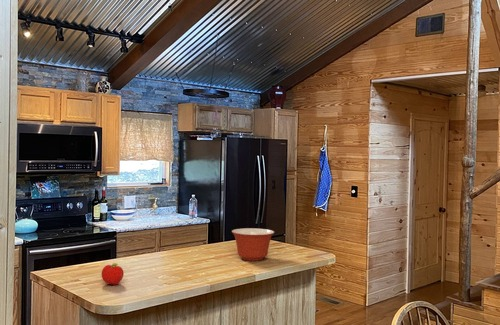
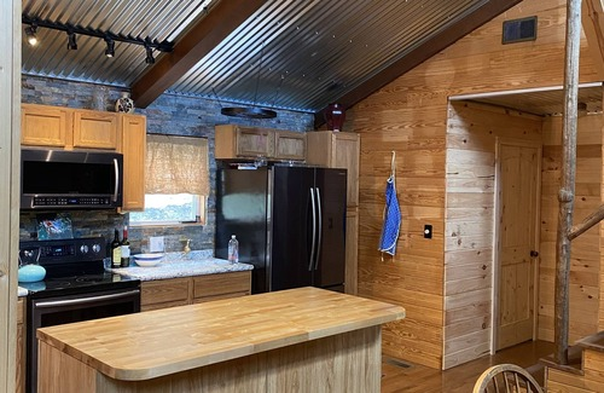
- mixing bowl (252, 244)
- fruit (112, 273)
